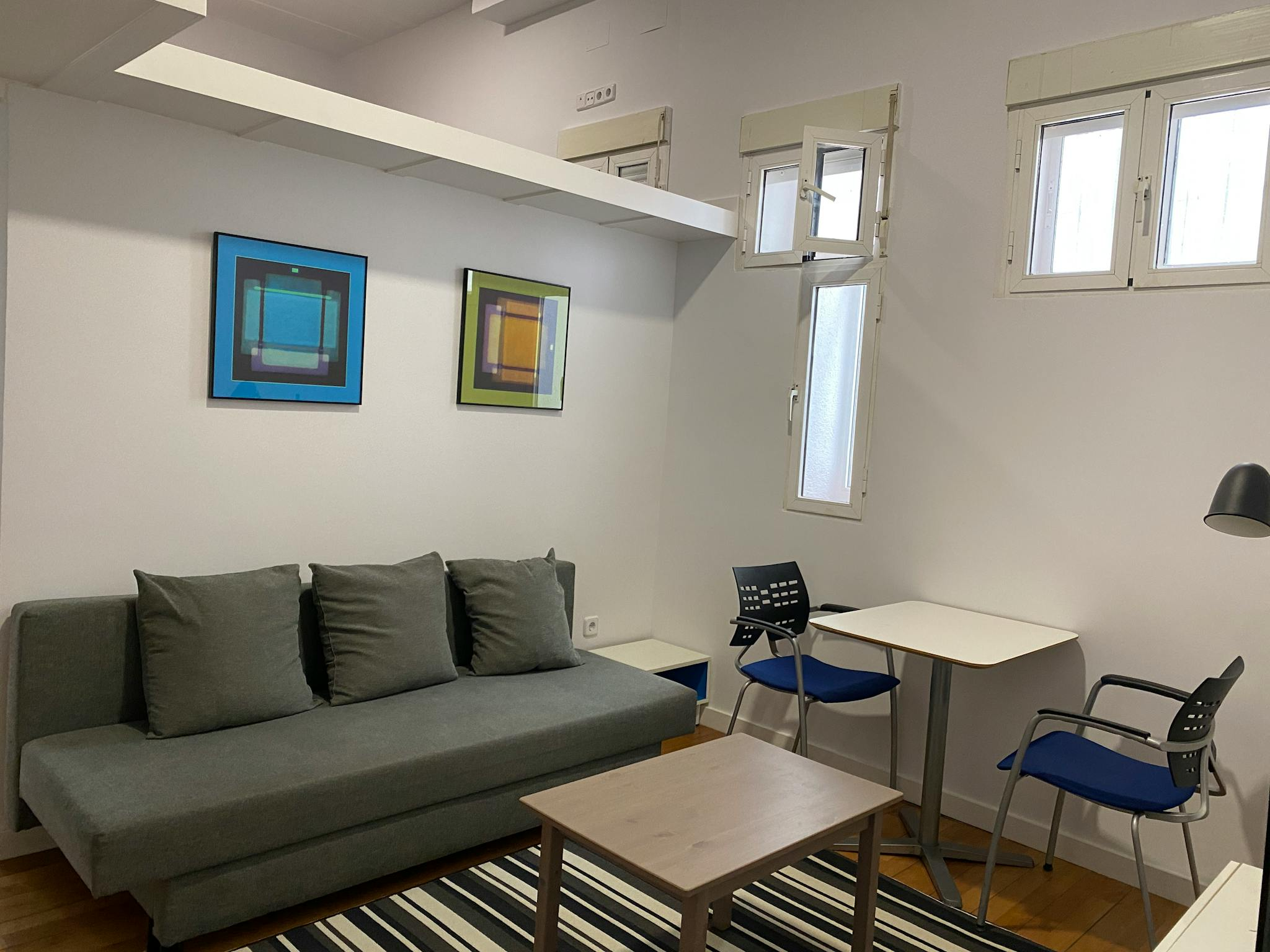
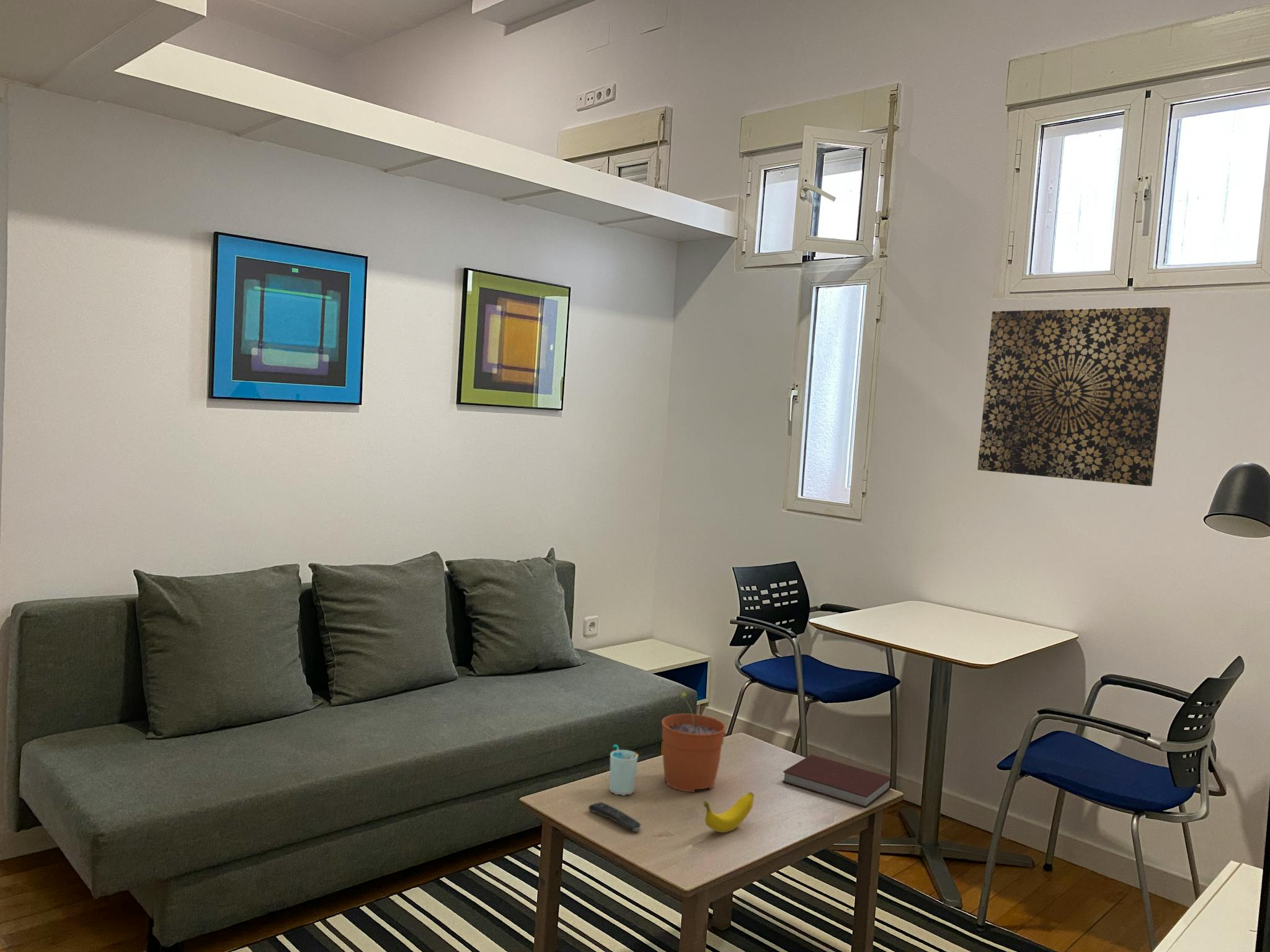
+ wall art (1068, 394)
+ notebook (837, 780)
+ cup (624, 769)
+ remote control (616, 816)
+ banana (727, 811)
+ plant pot (692, 738)
